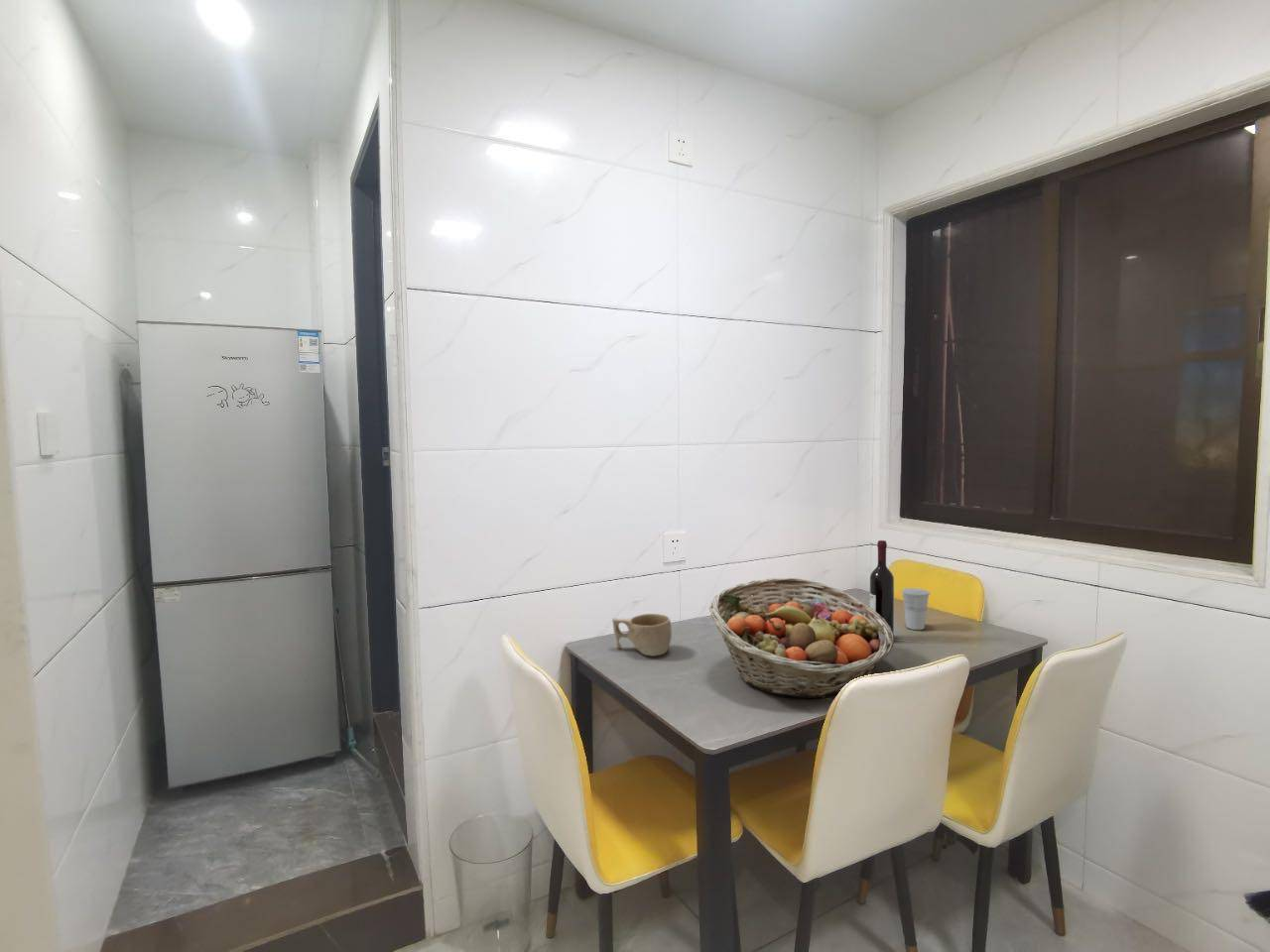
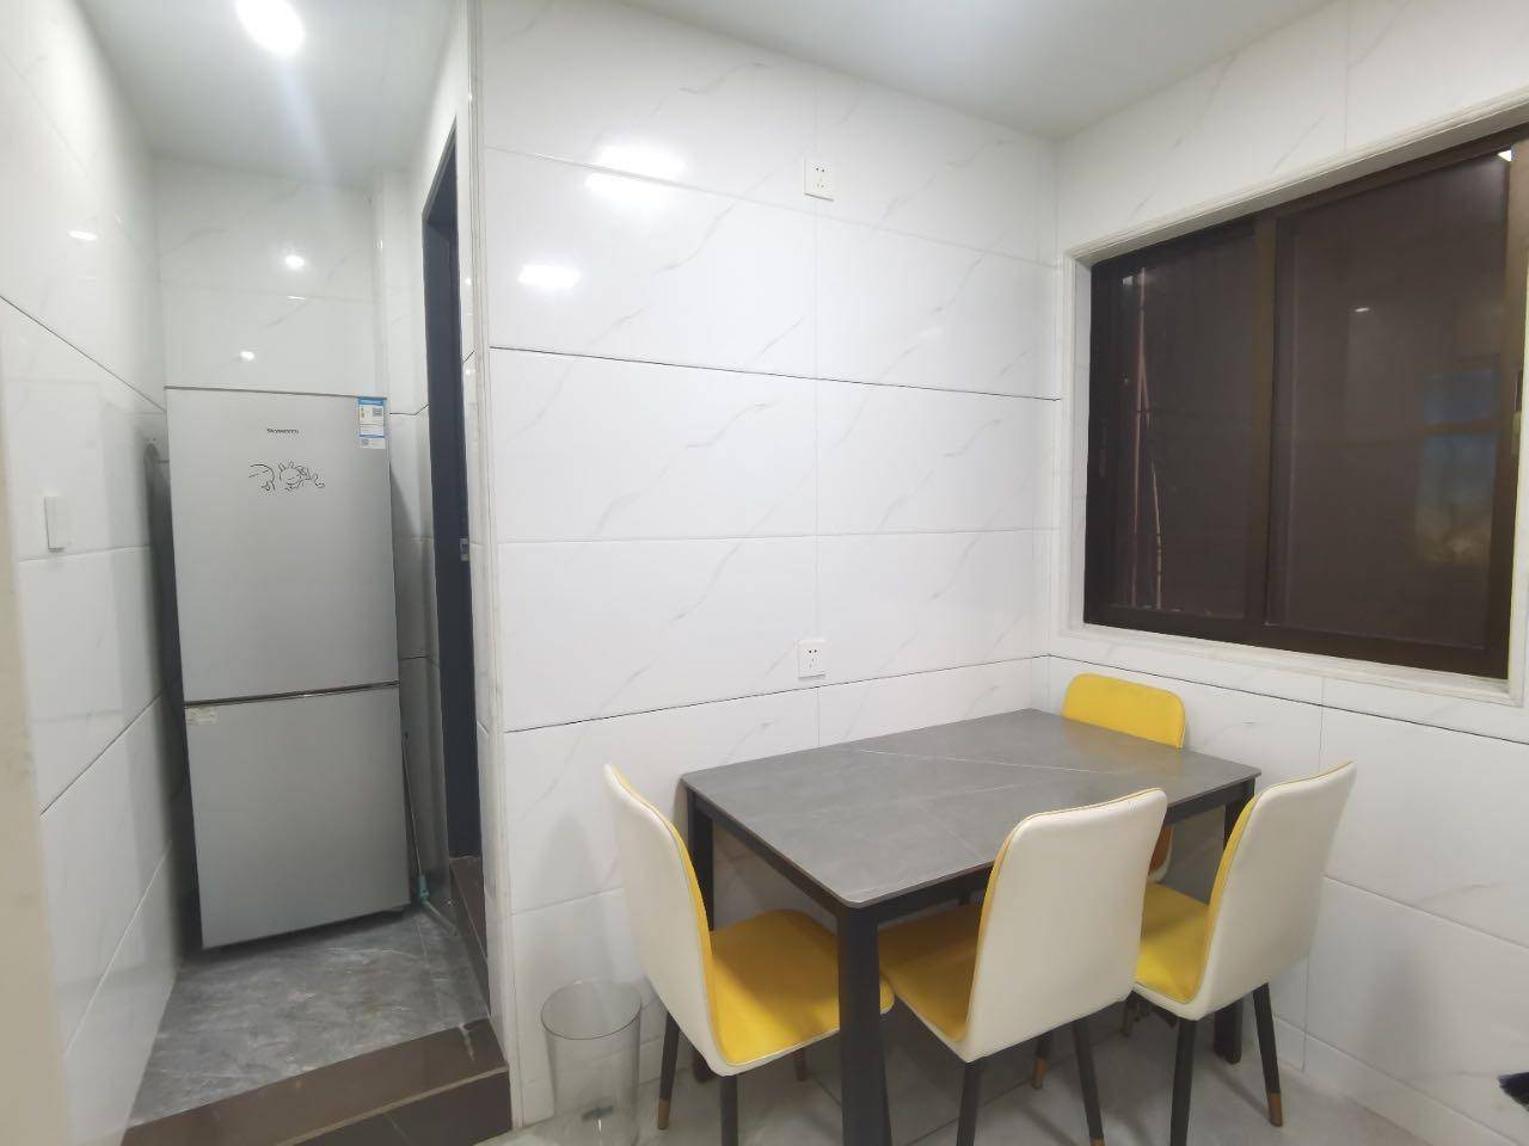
- wine bottle (881, 589)
- cup (915, 608)
- cup (642, 634)
- fruit basket (800, 633)
